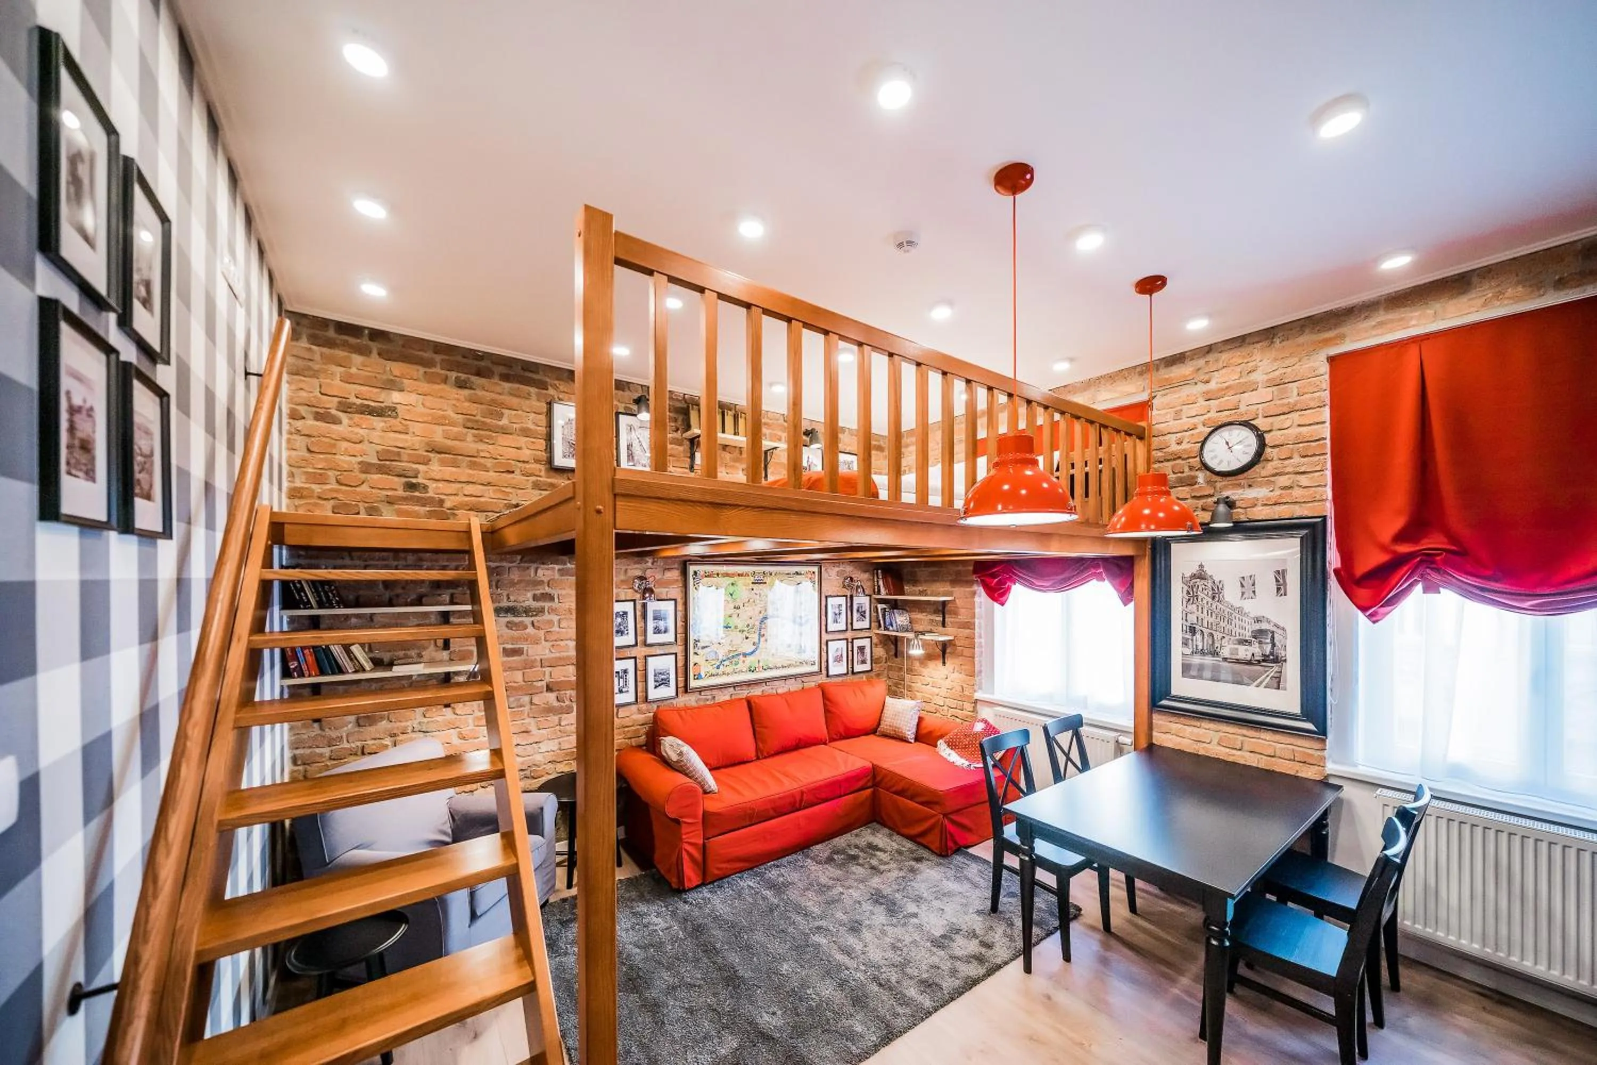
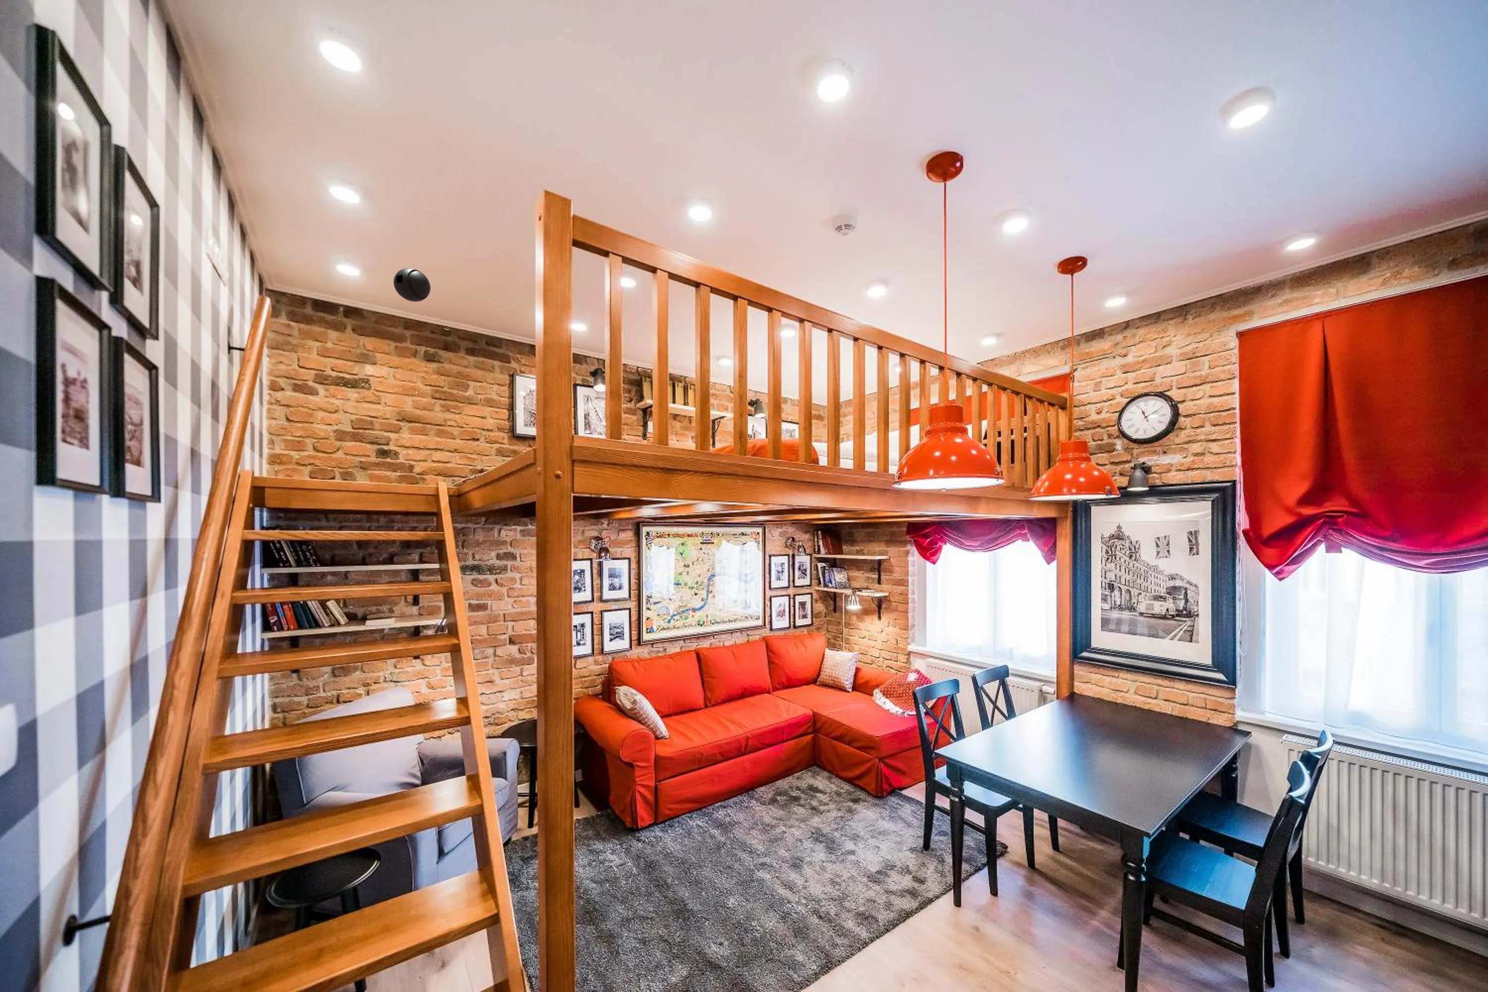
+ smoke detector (412, 285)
